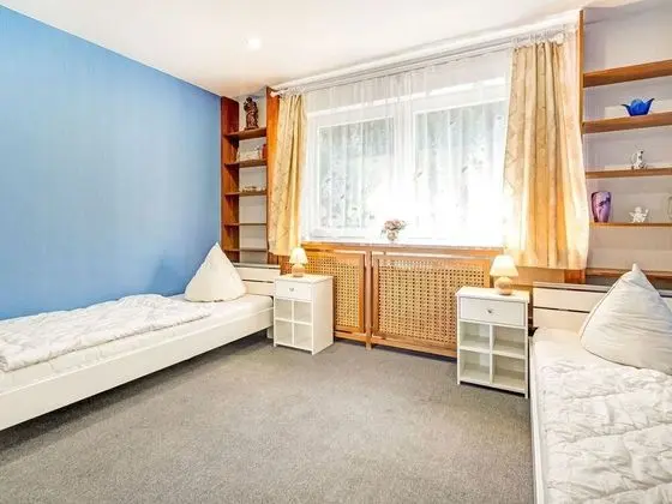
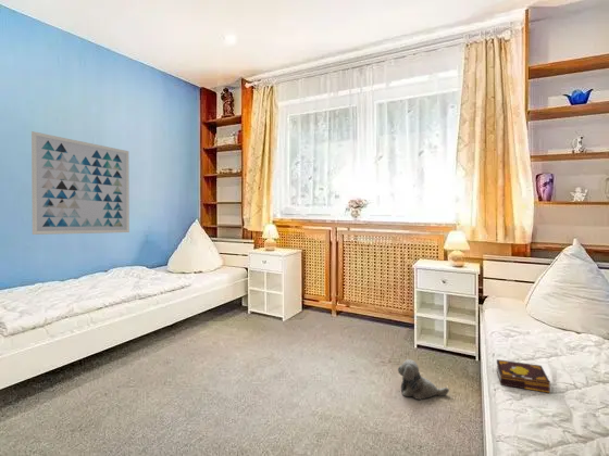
+ book (521, 375)
+ plush toy (422, 378)
+ wall art (86, 188)
